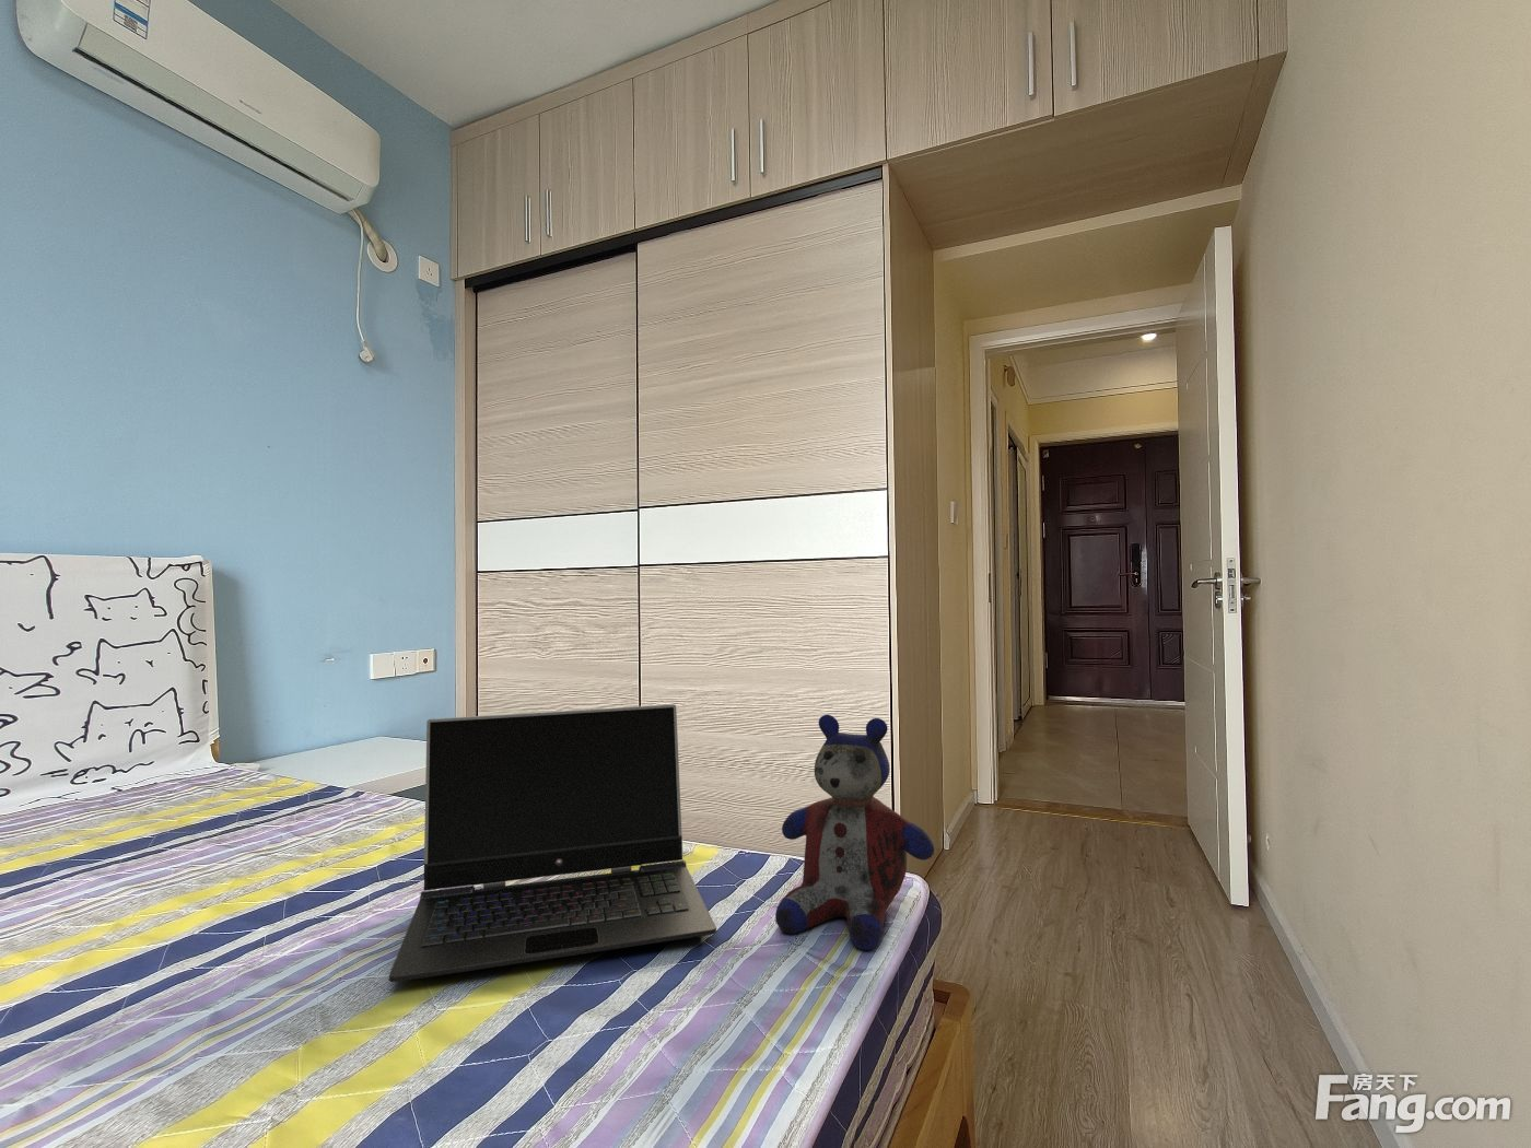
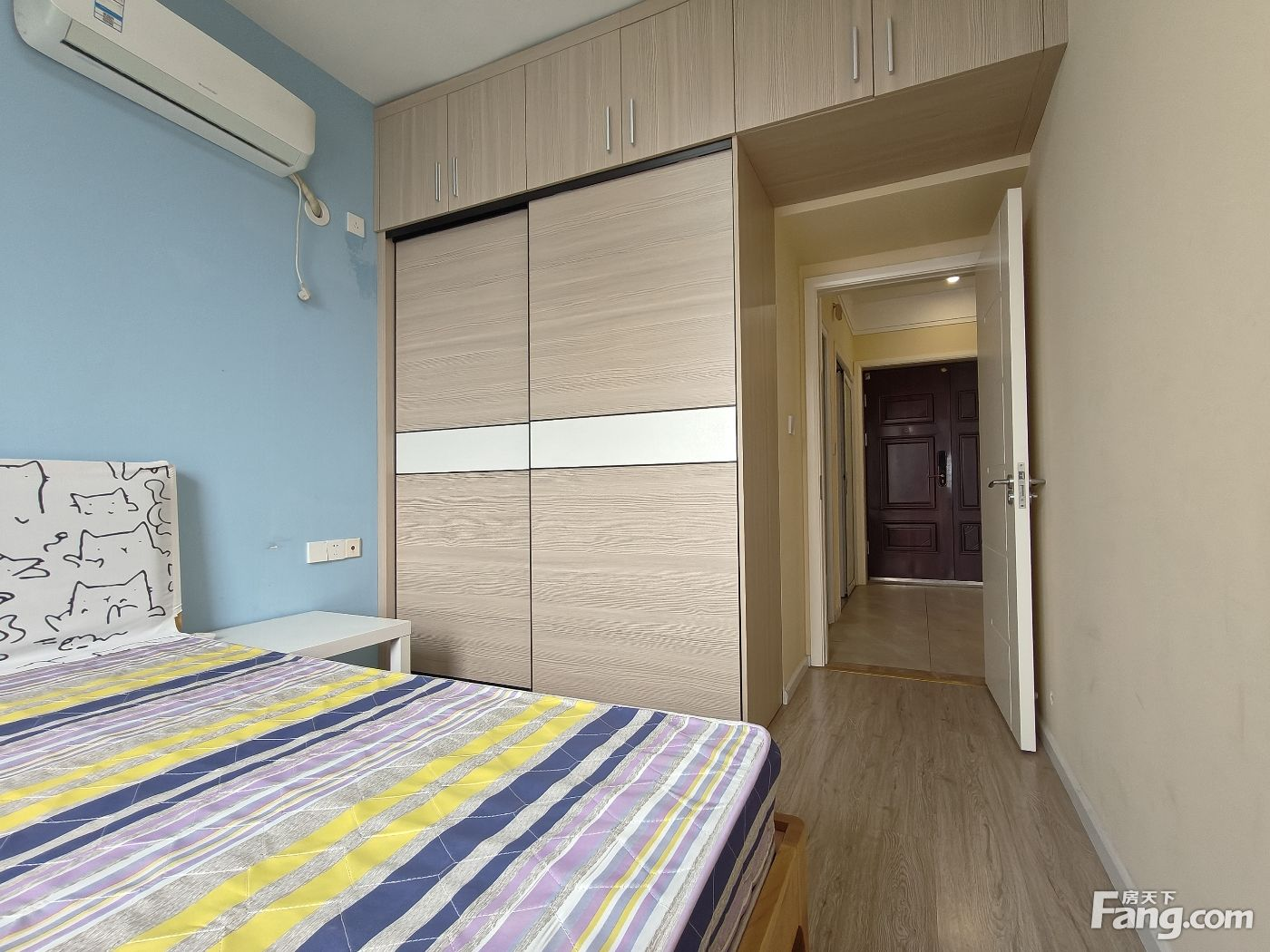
- laptop computer (559, 821)
- stuffed bear (844, 819)
